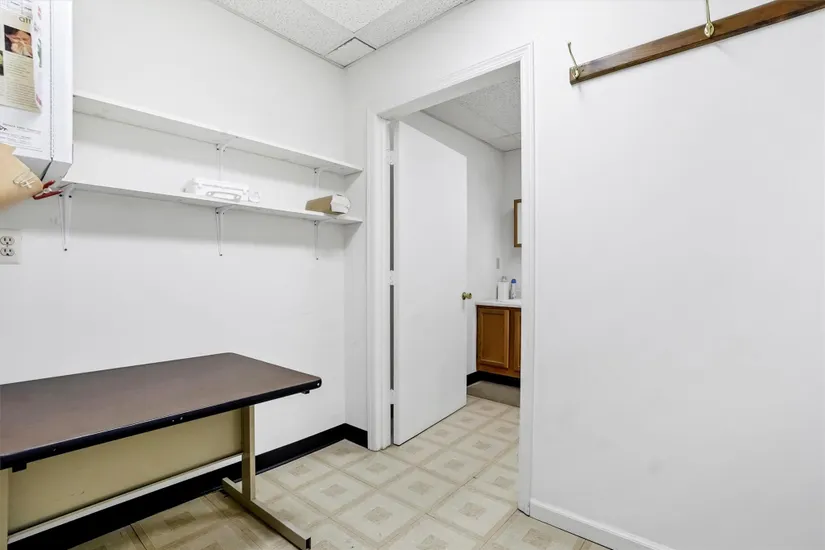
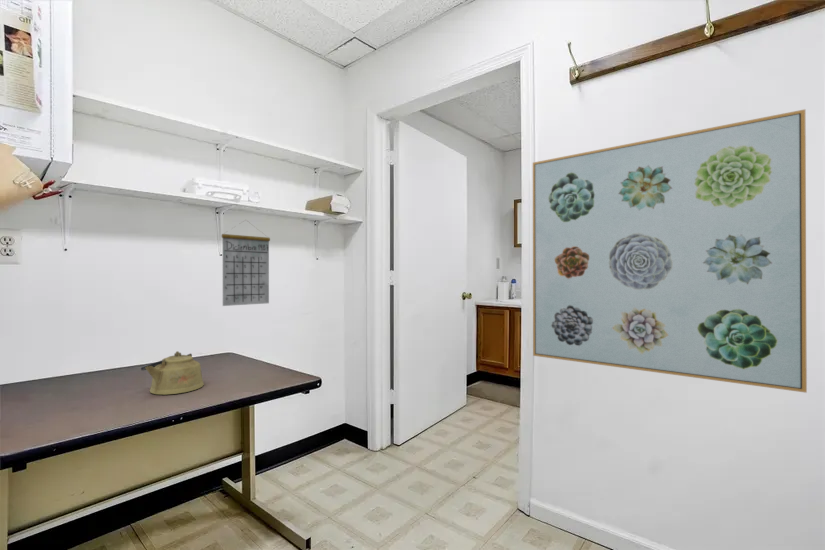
+ kettle (172, 370)
+ calendar (246, 262)
+ wall art (643, 255)
